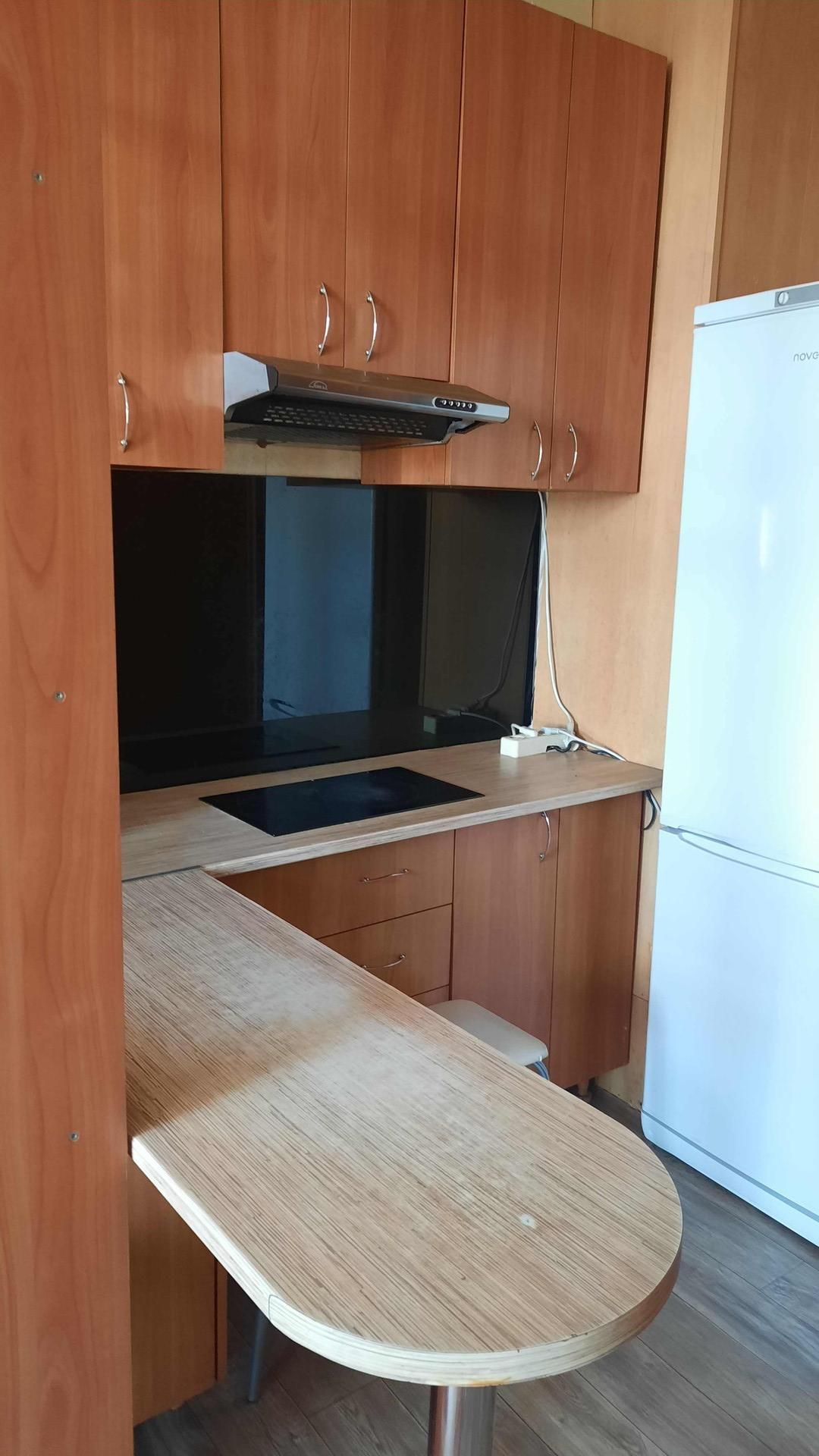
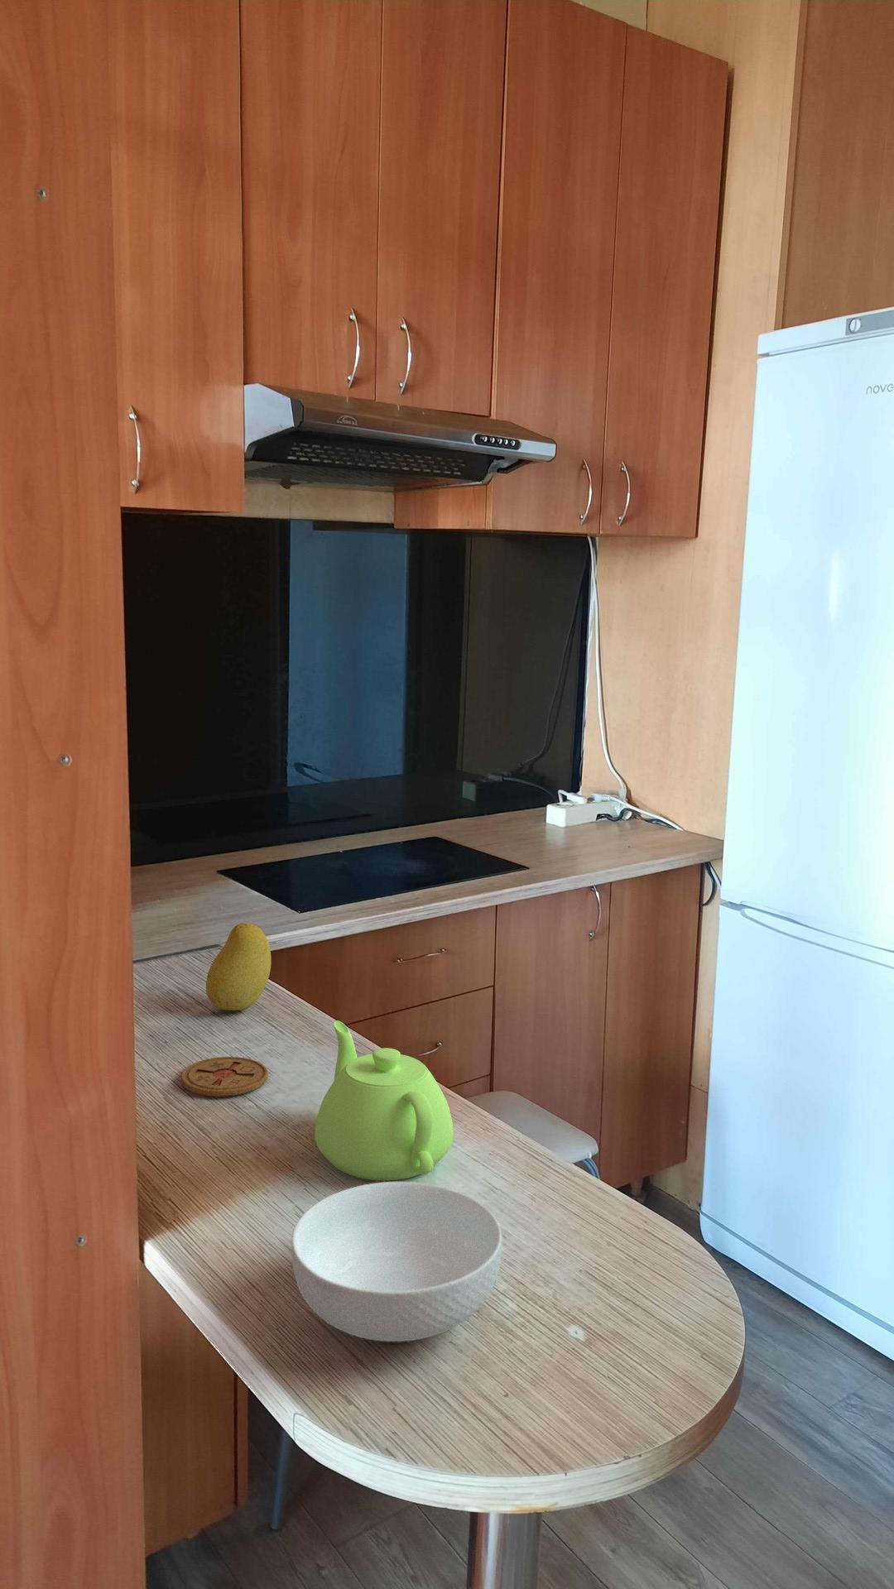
+ coaster (225, 1075)
+ fruit (238, 966)
+ teapot (380, 1099)
+ cereal bowl (395, 1270)
